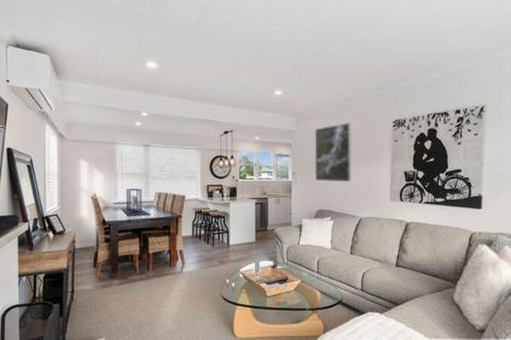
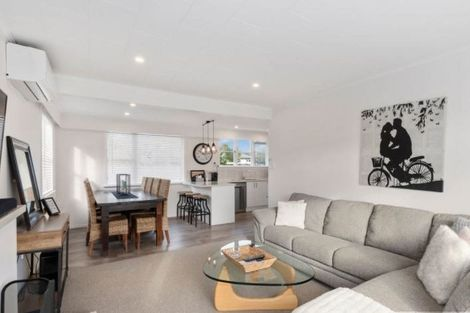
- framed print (332, 153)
